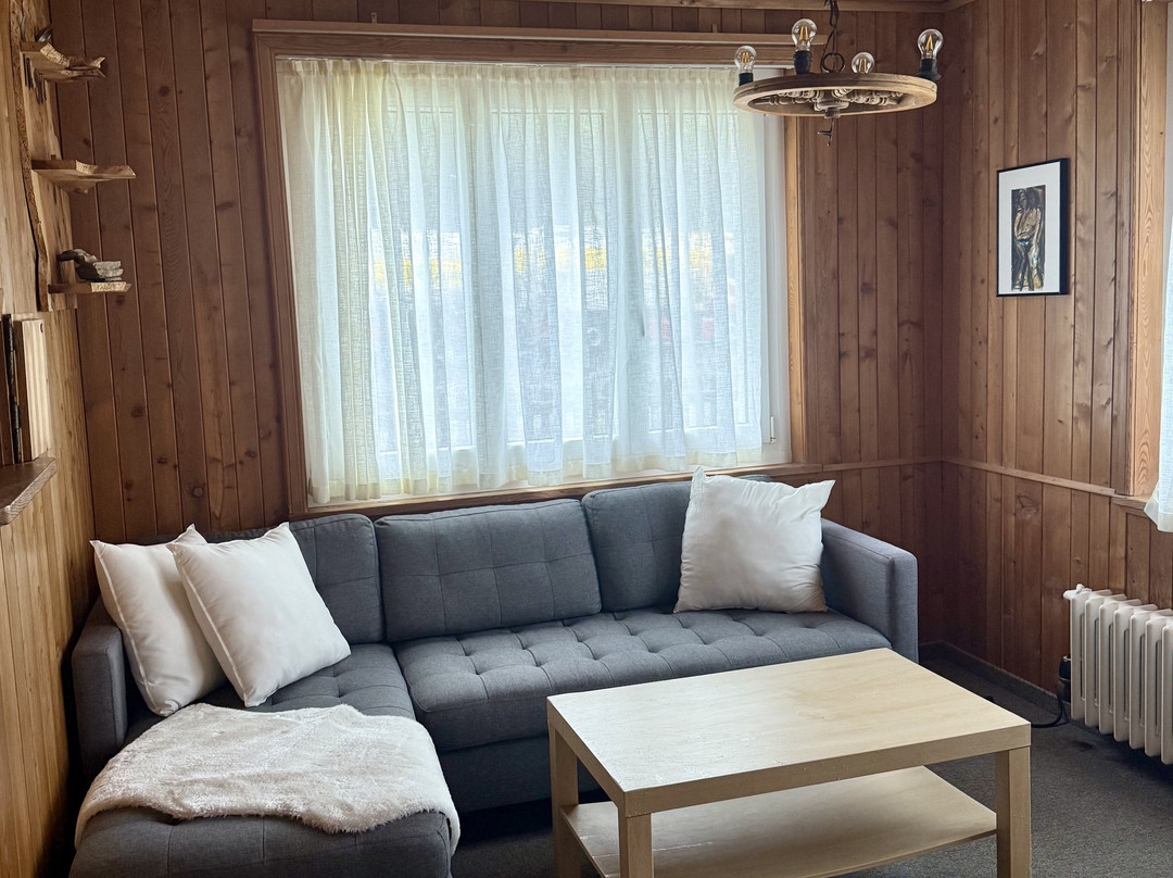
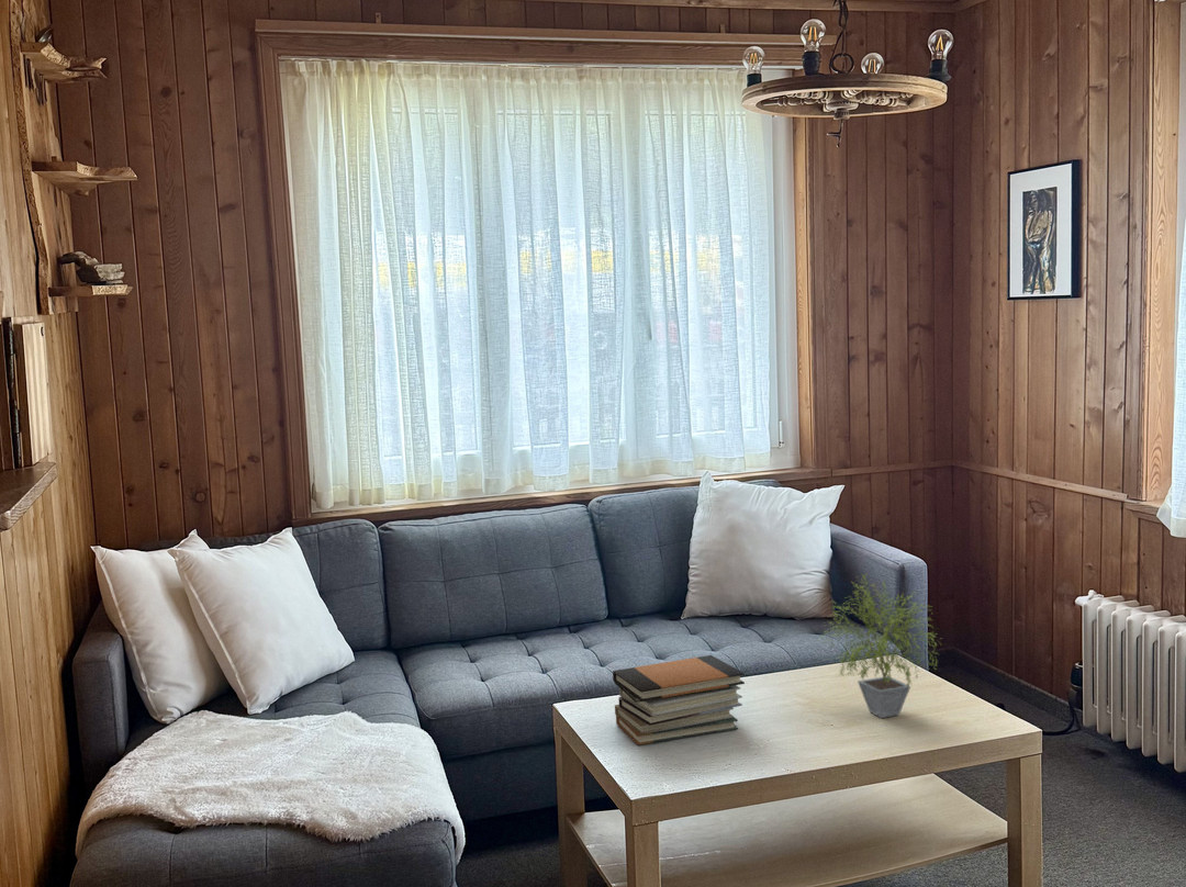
+ potted plant (882, 647)
+ book stack (678, 698)
